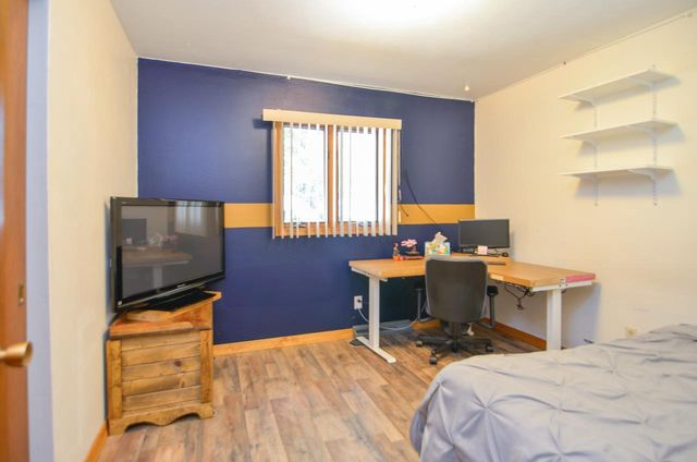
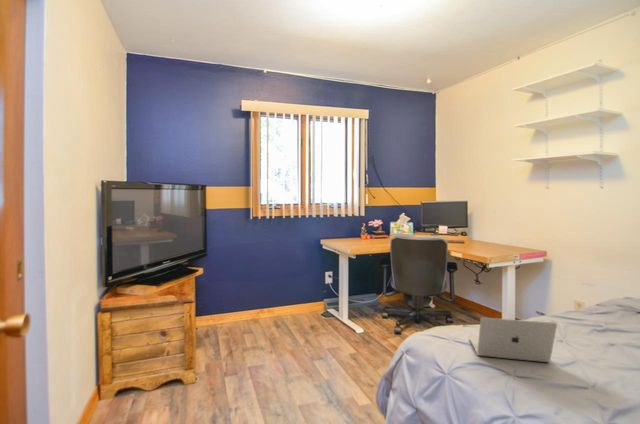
+ laptop (508, 332)
